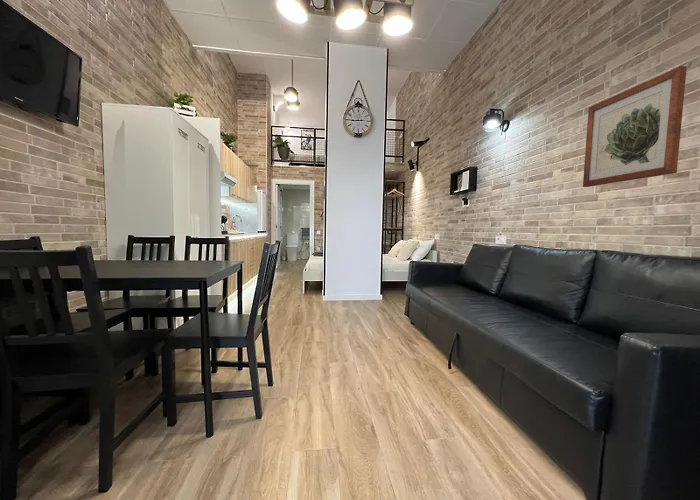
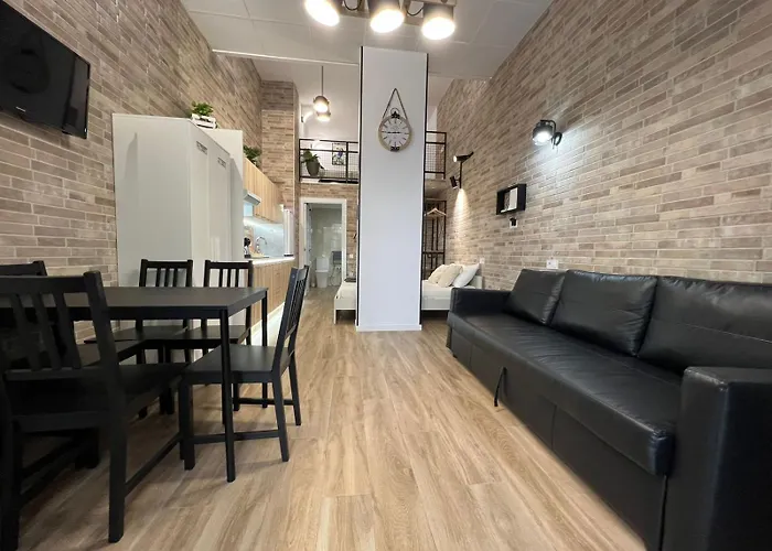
- wall art (626, 135)
